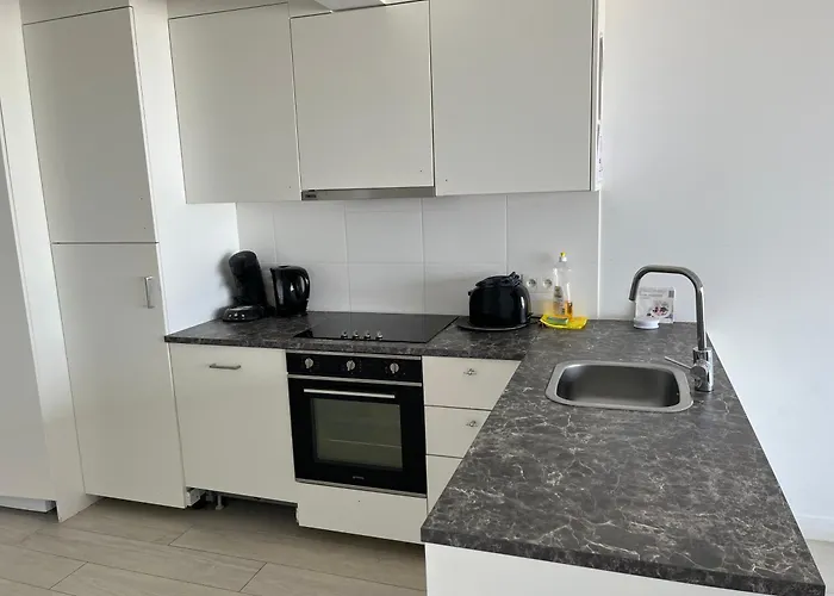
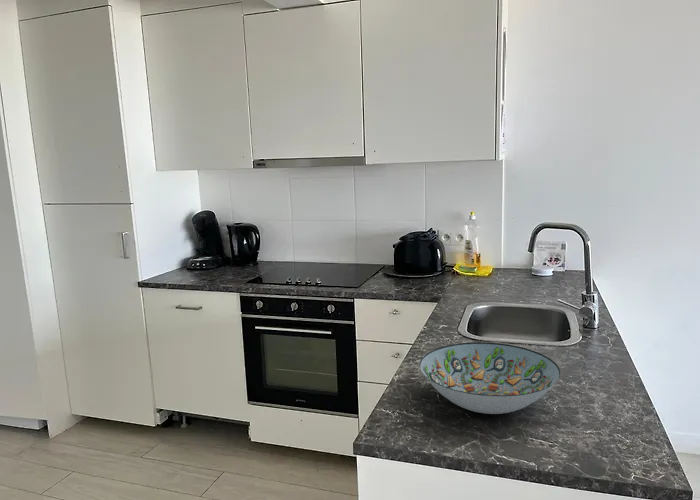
+ decorative bowl (487, 385)
